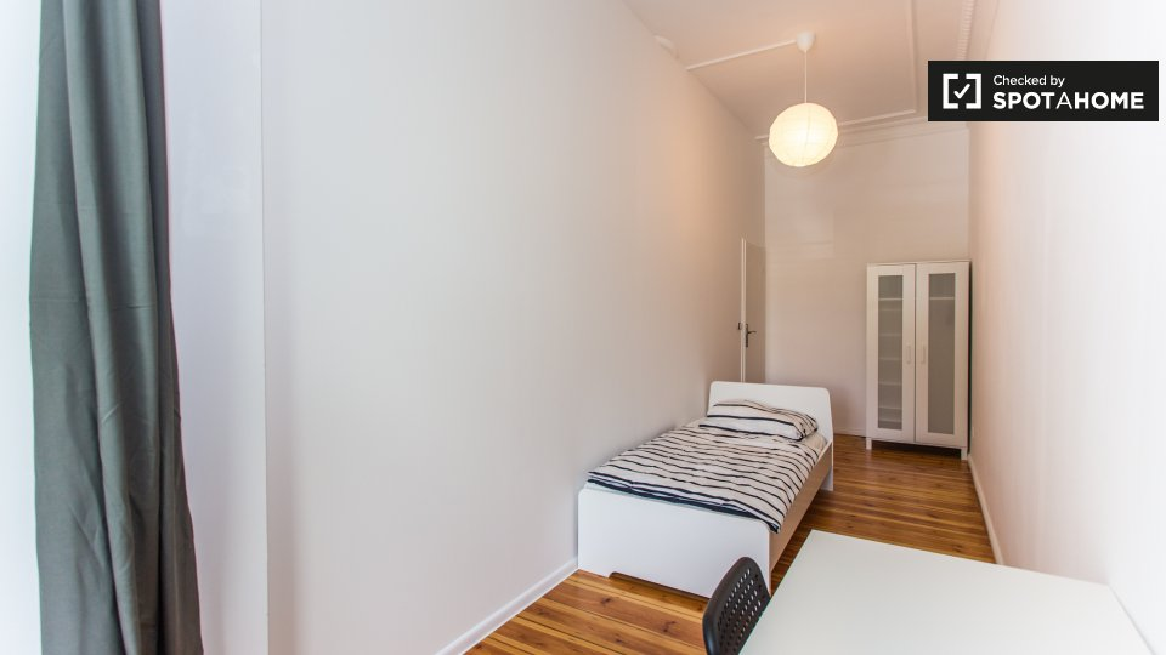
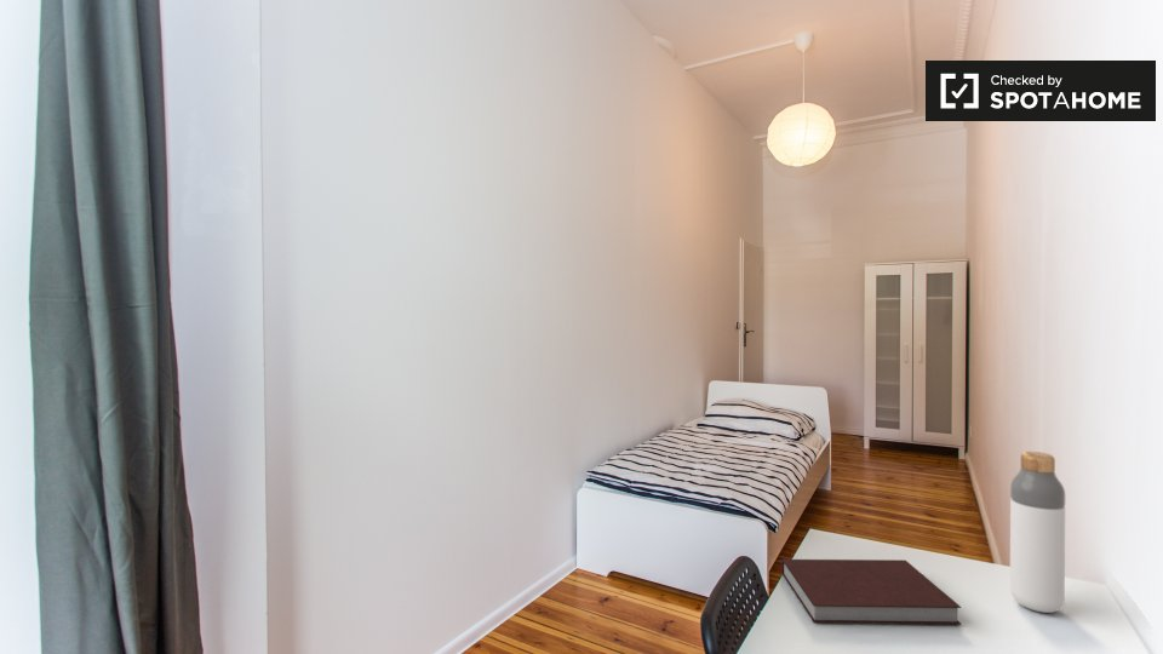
+ notebook (863, 589)
+ bottle (1036, 529)
